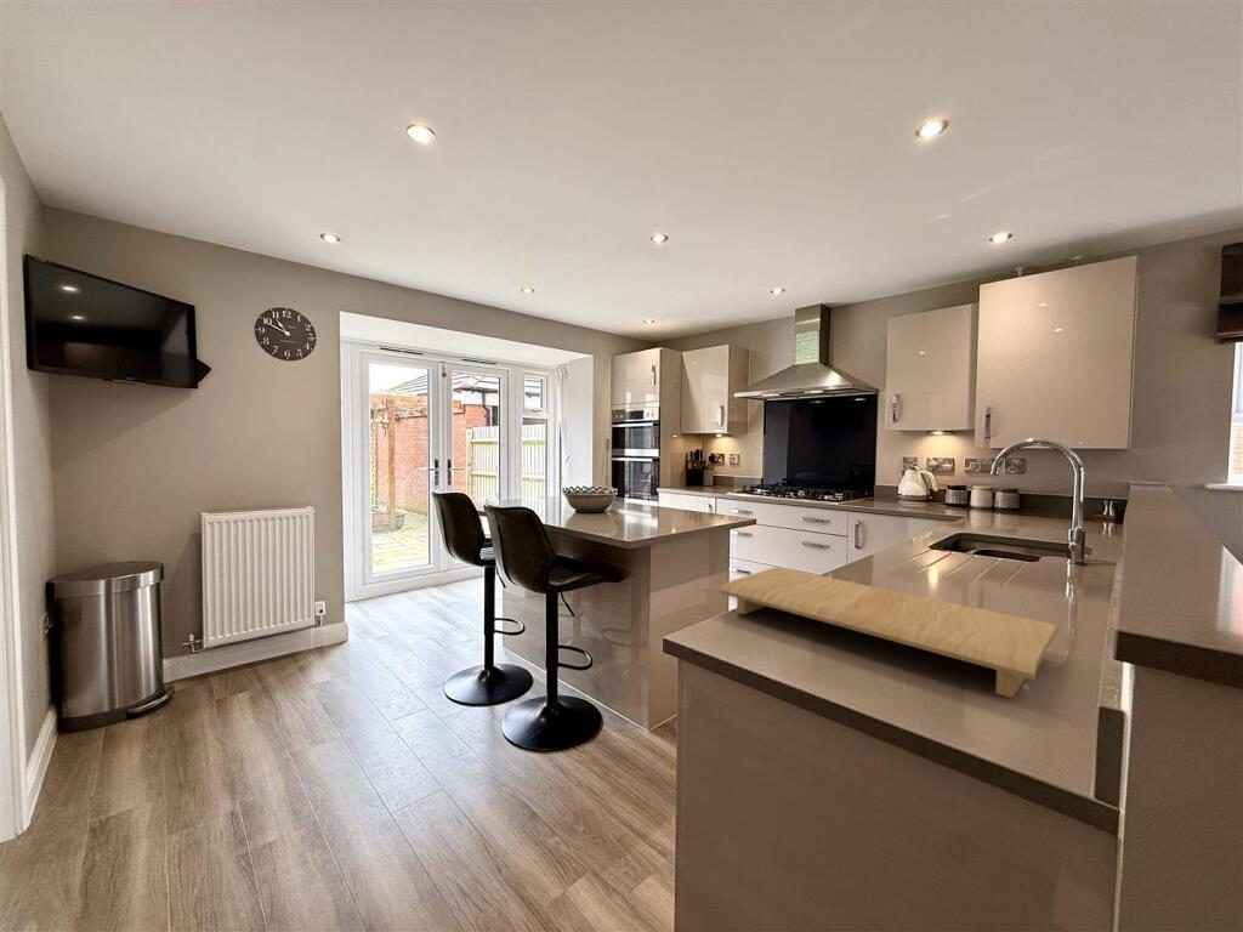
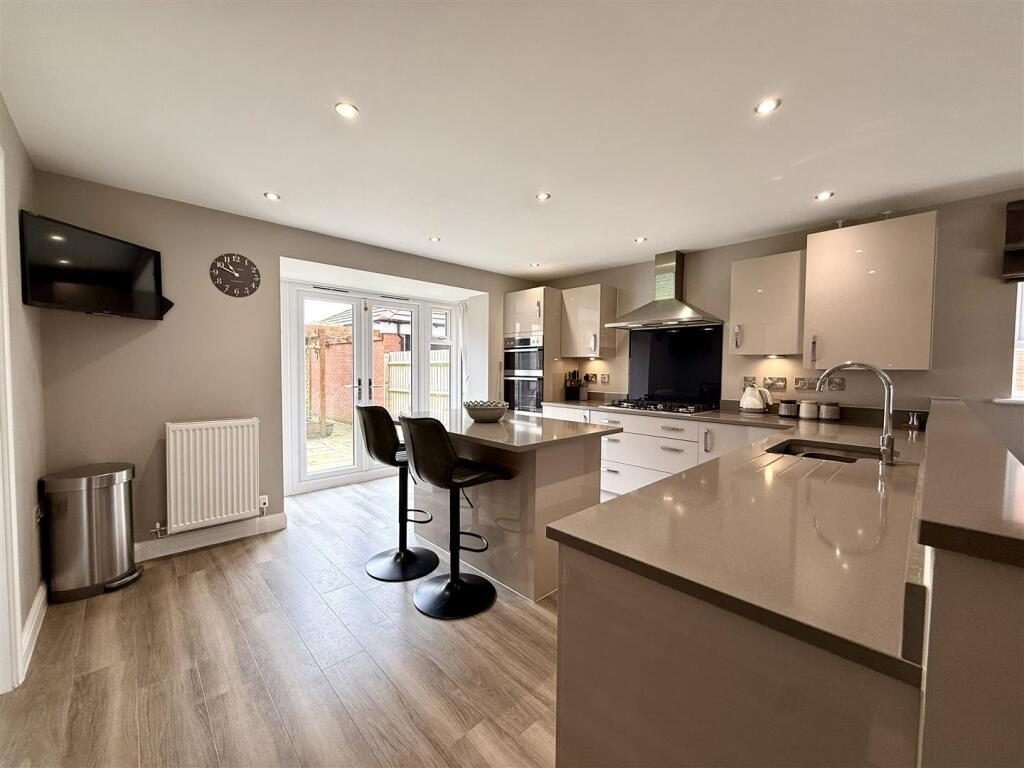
- cutting board (869, 615)
